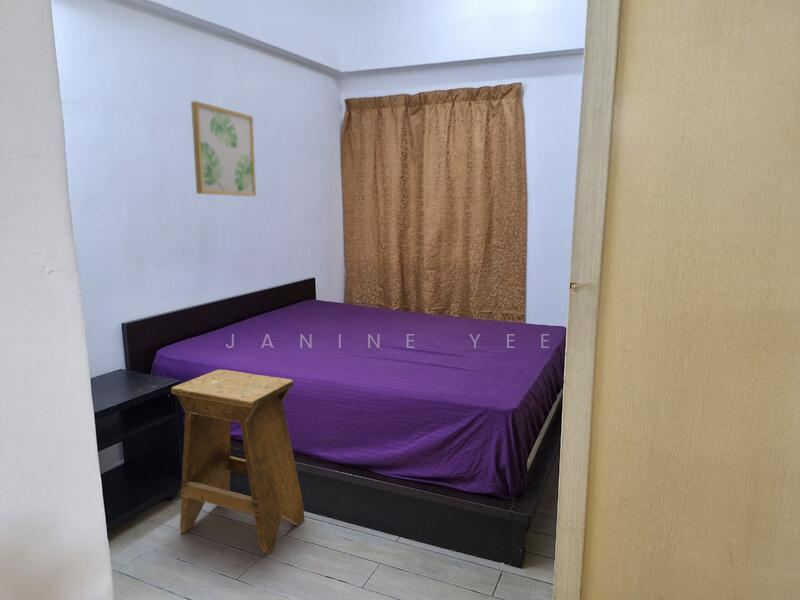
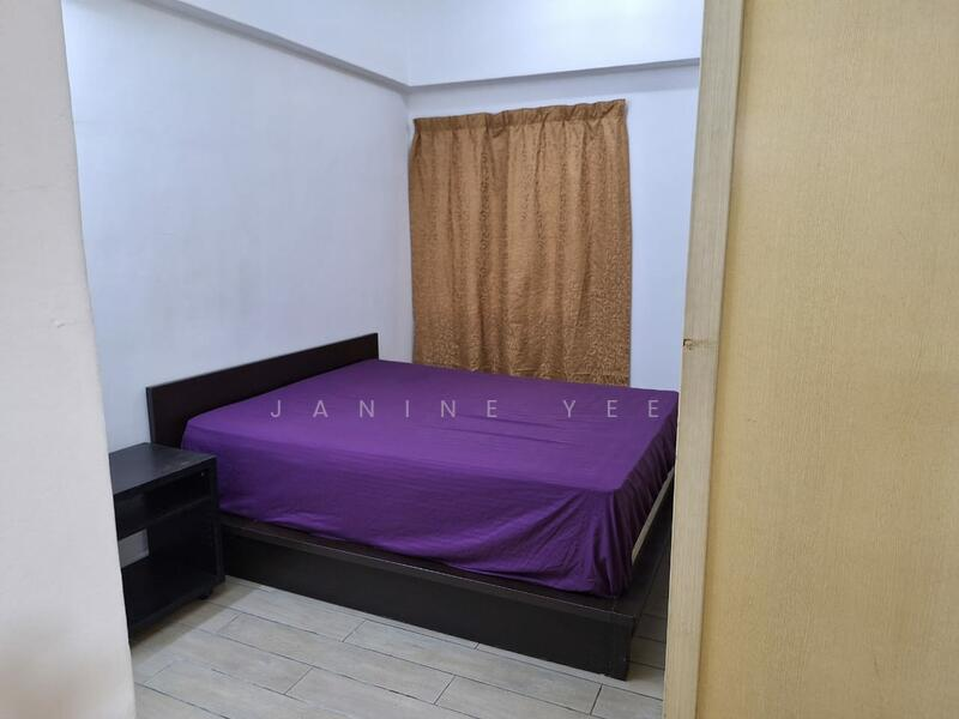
- wall art (226, 152)
- stool (239, 458)
